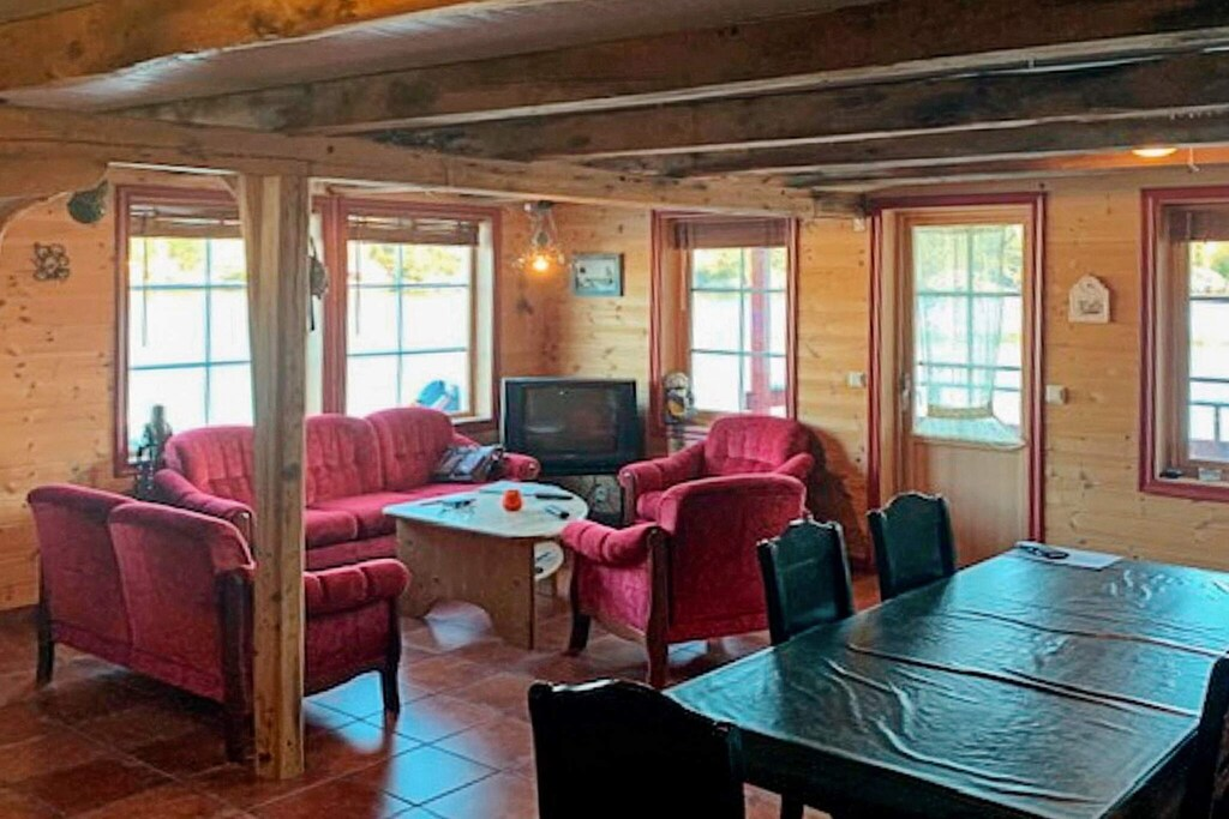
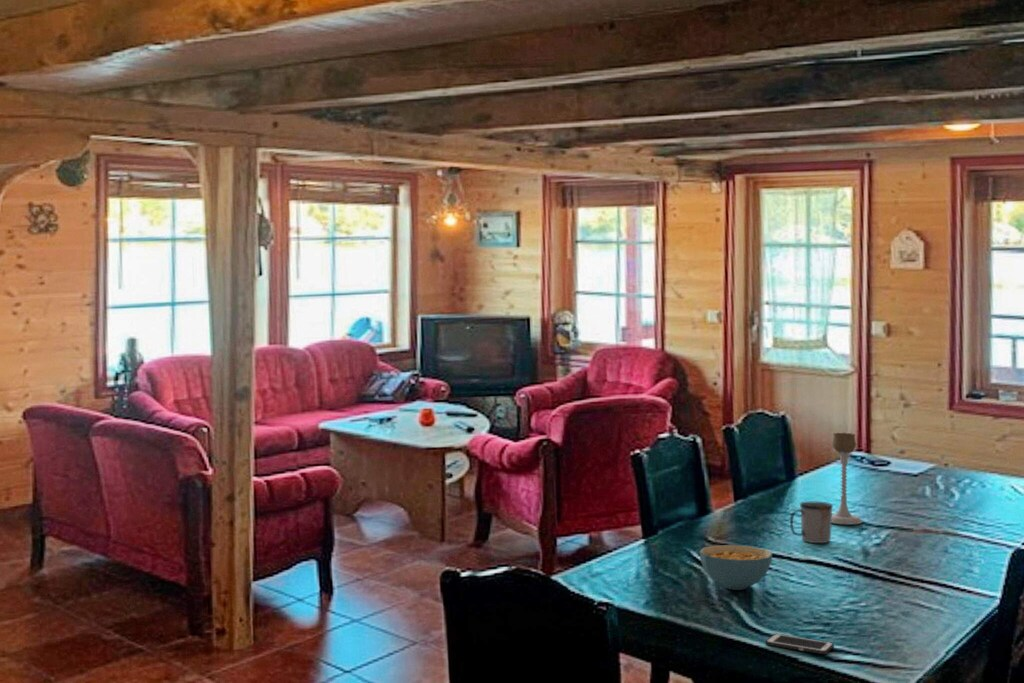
+ cereal bowl (735, 569)
+ candle holder (843, 477)
+ cell phone (799, 643)
+ mug (812, 522)
